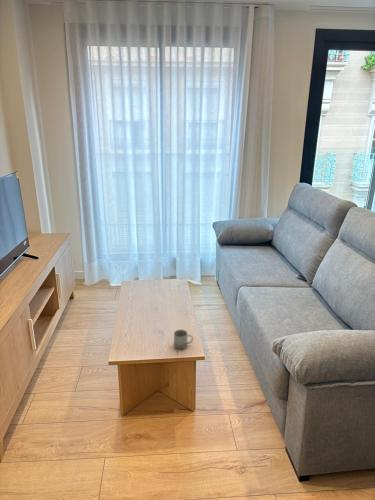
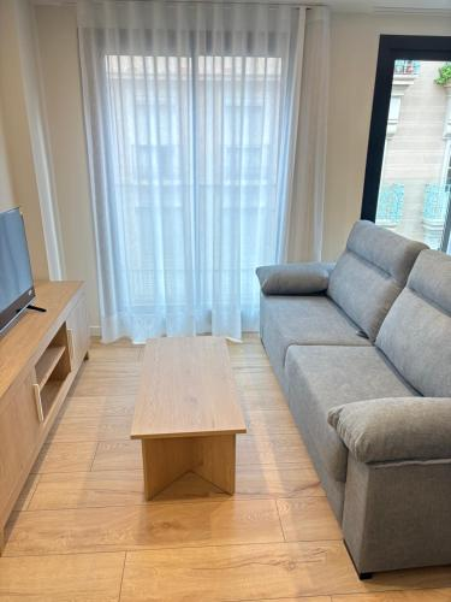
- cup (183, 339)
